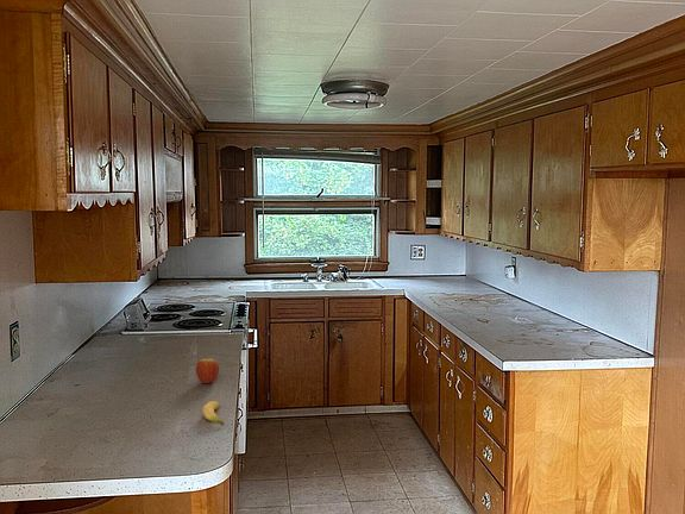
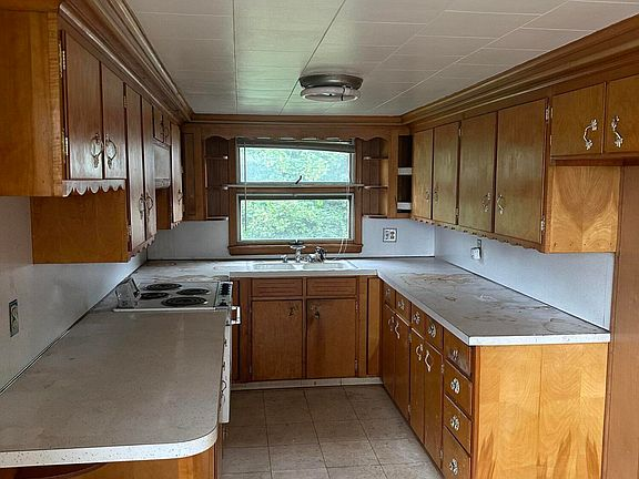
- fruit (207, 369)
- banana (214, 409)
